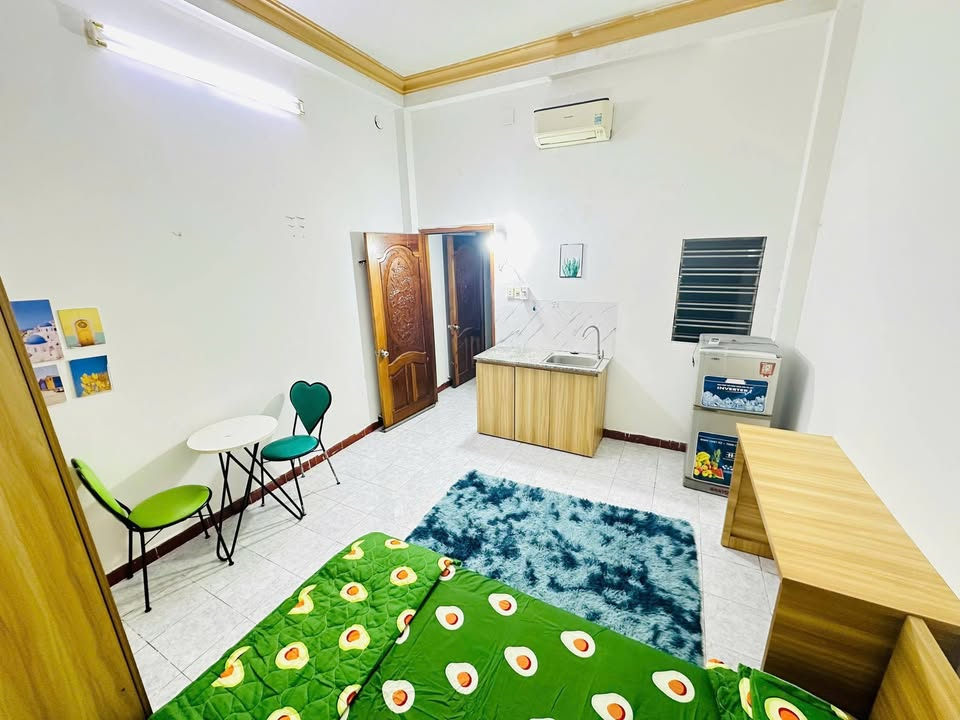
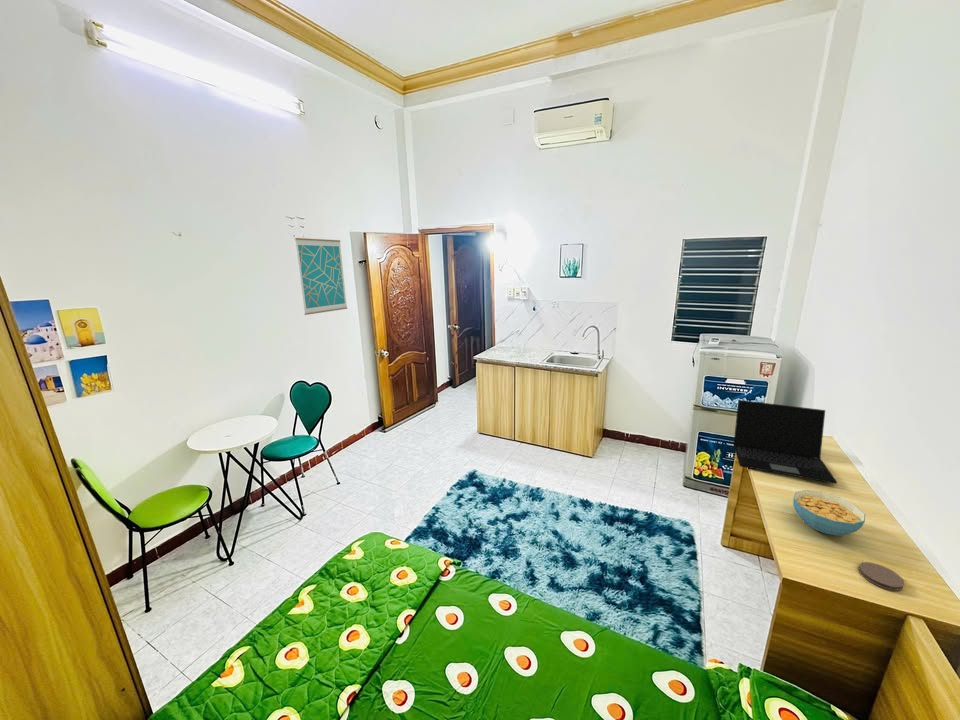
+ coaster (880, 575)
+ cereal bowl (825, 517)
+ laptop (782, 437)
+ wall art (323, 276)
